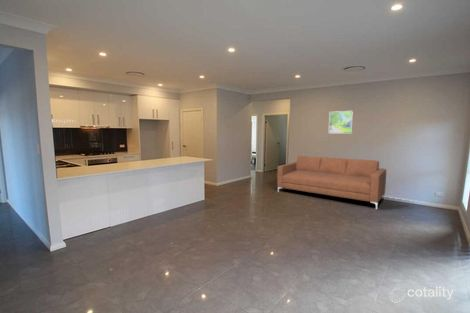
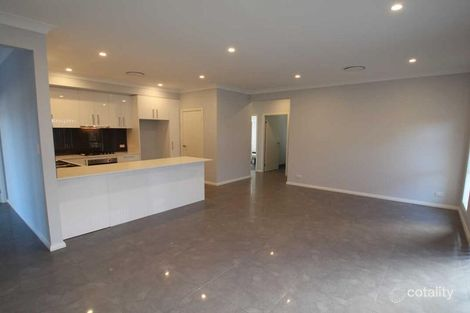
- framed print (340, 122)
- sofa (328, 177)
